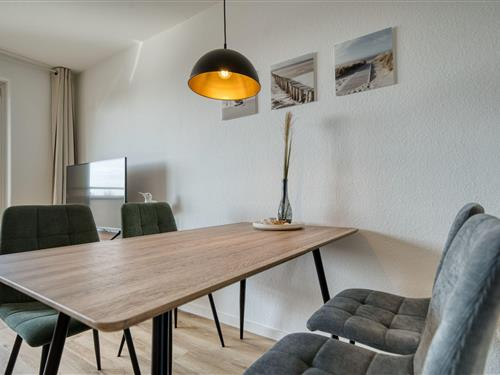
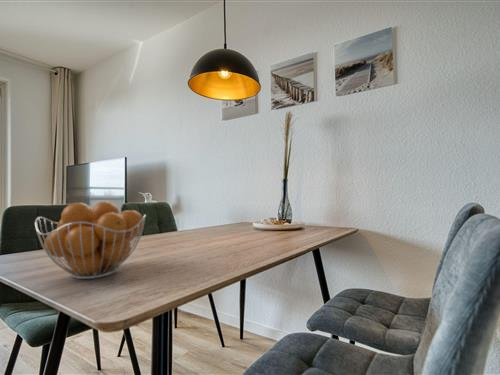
+ fruit basket (94, 237)
